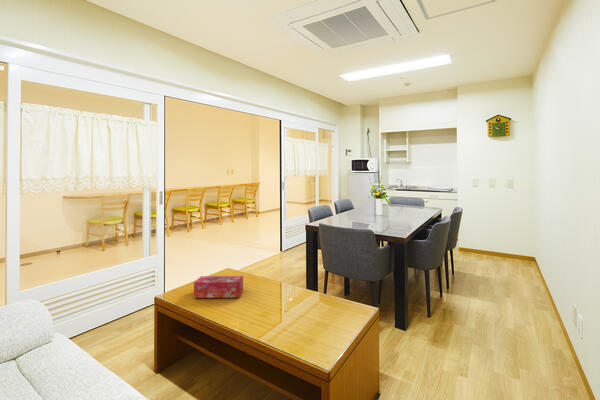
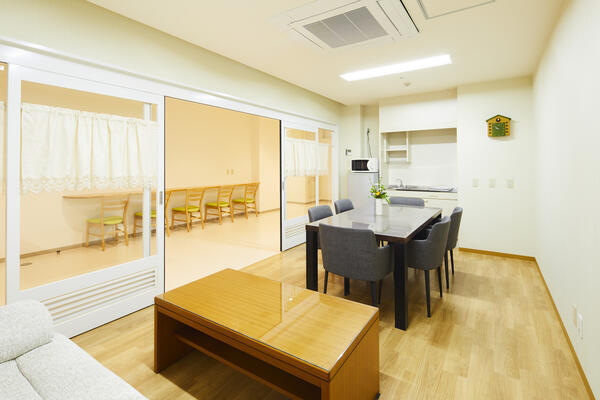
- tissue box (219, 286)
